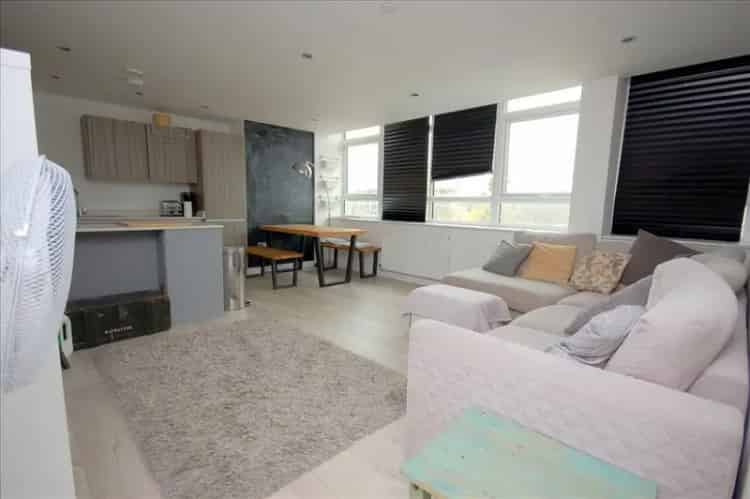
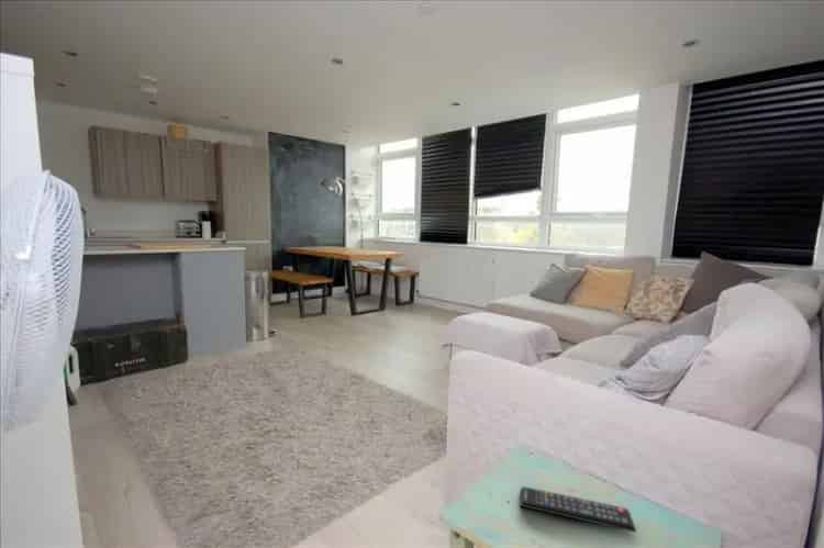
+ remote control (574, 508)
